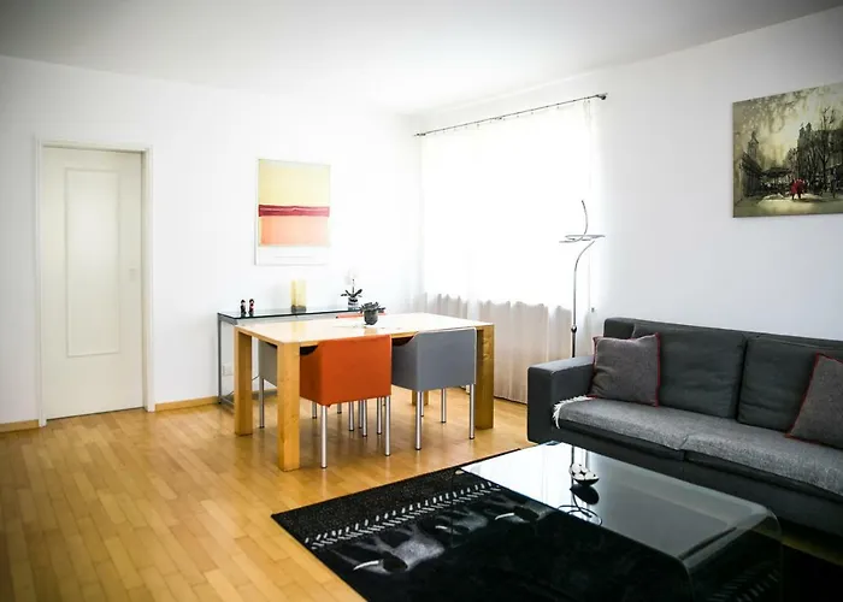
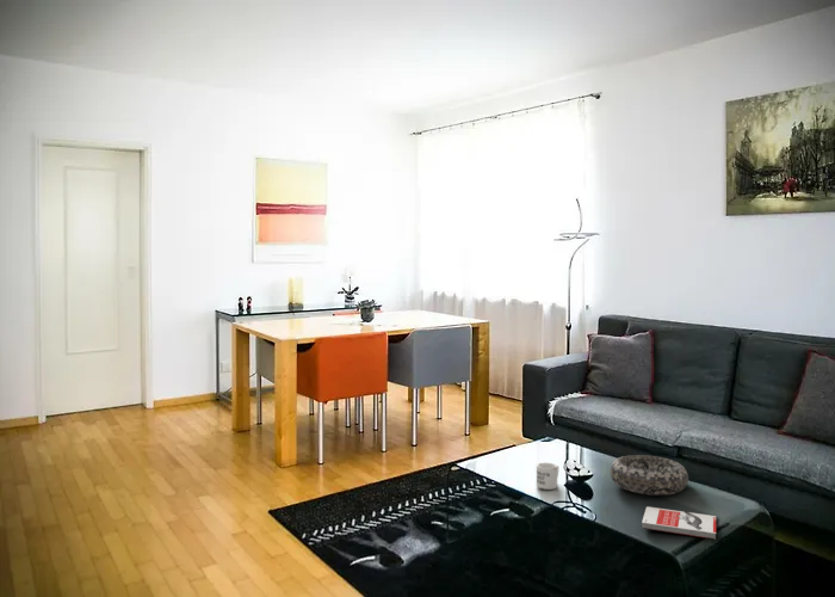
+ mug (549, 475)
+ decorative bowl (648, 474)
+ book (679, 521)
